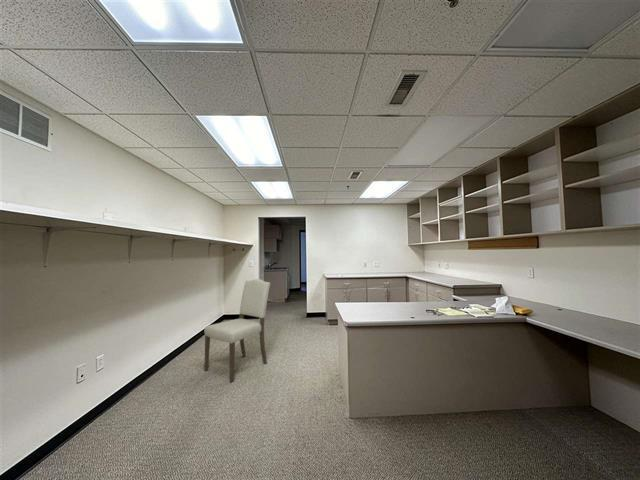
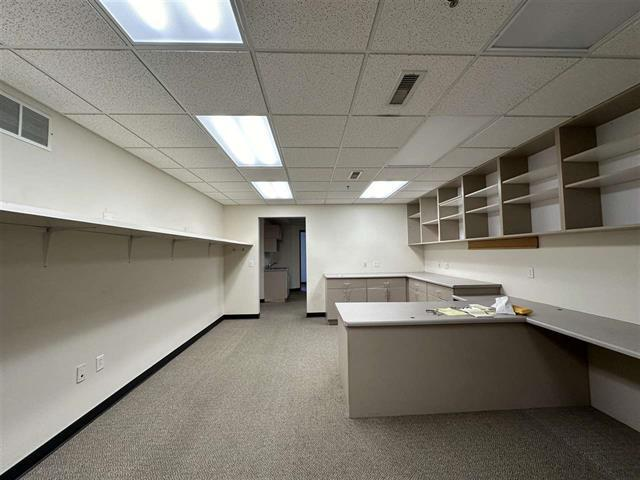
- chair (239, 323)
